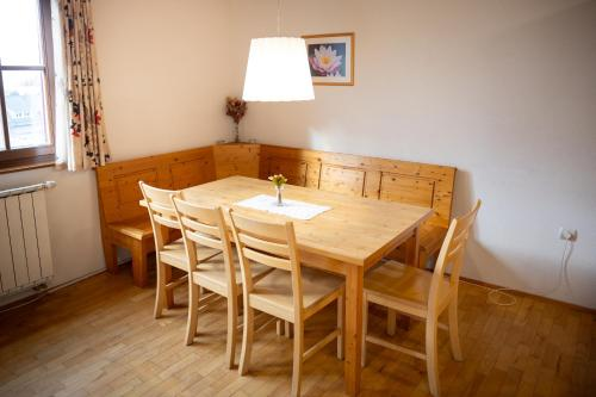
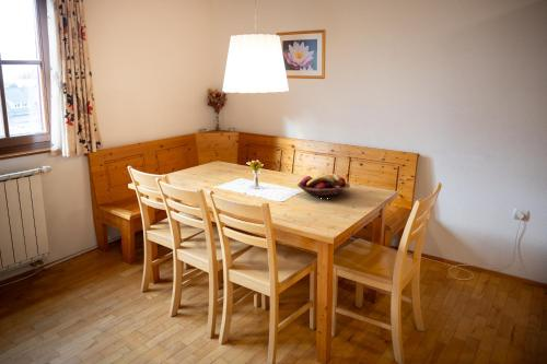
+ fruit basket (324, 184)
